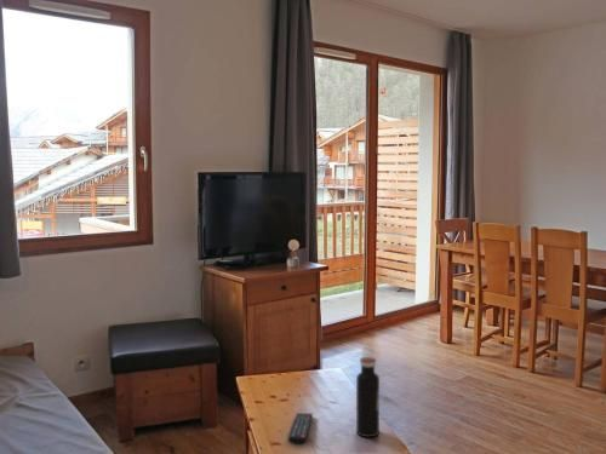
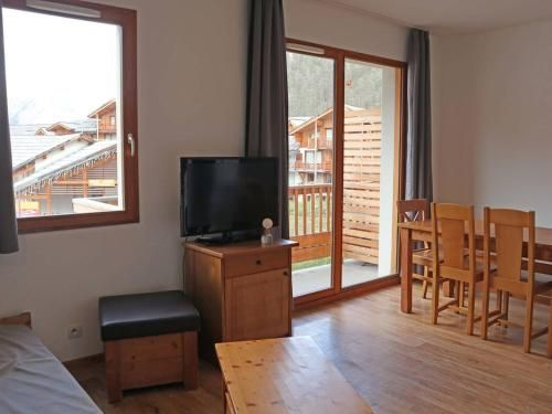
- water bottle (367, 396)
- remote control (301, 426)
